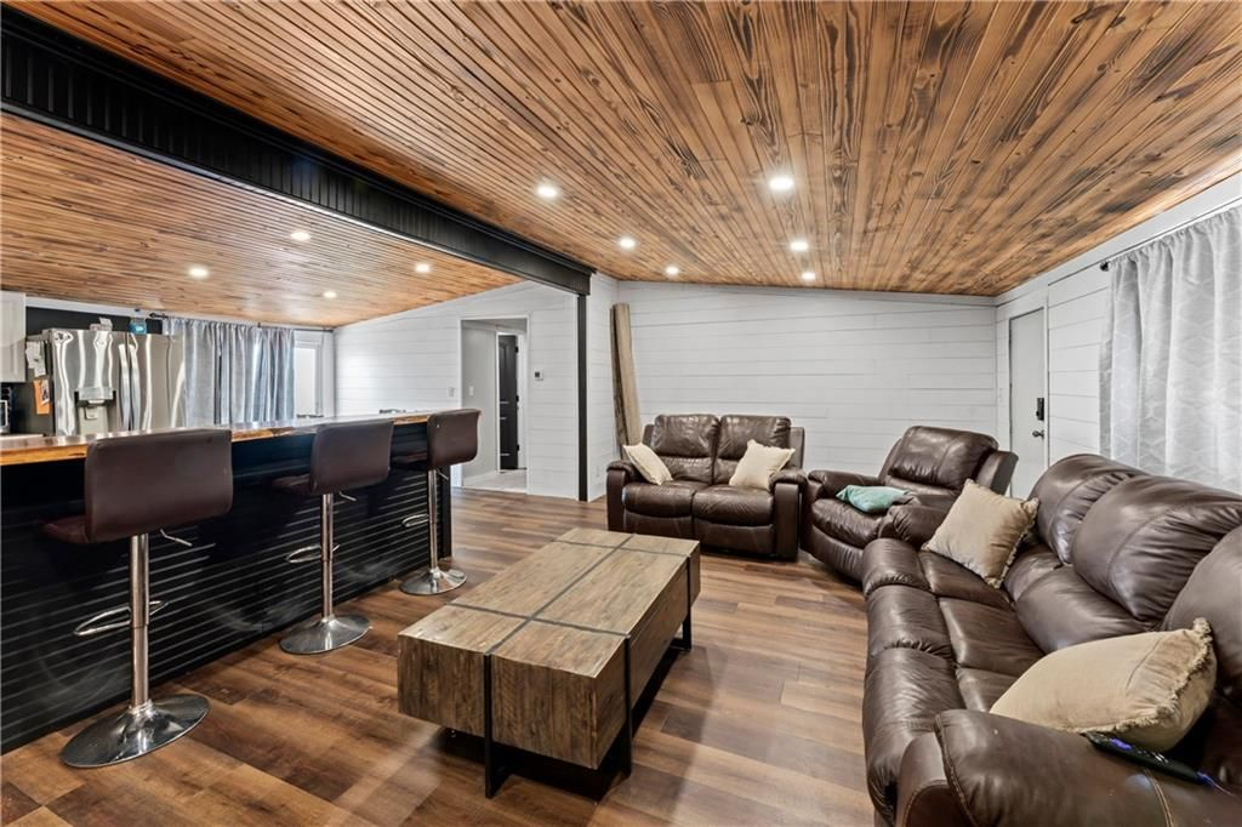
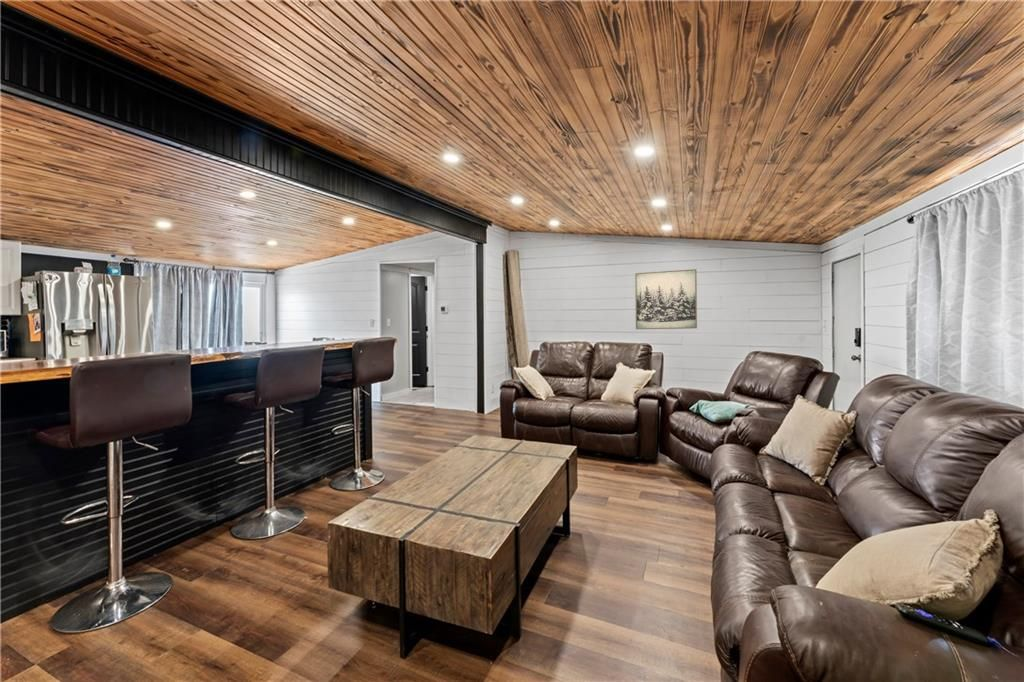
+ wall art (665, 300)
